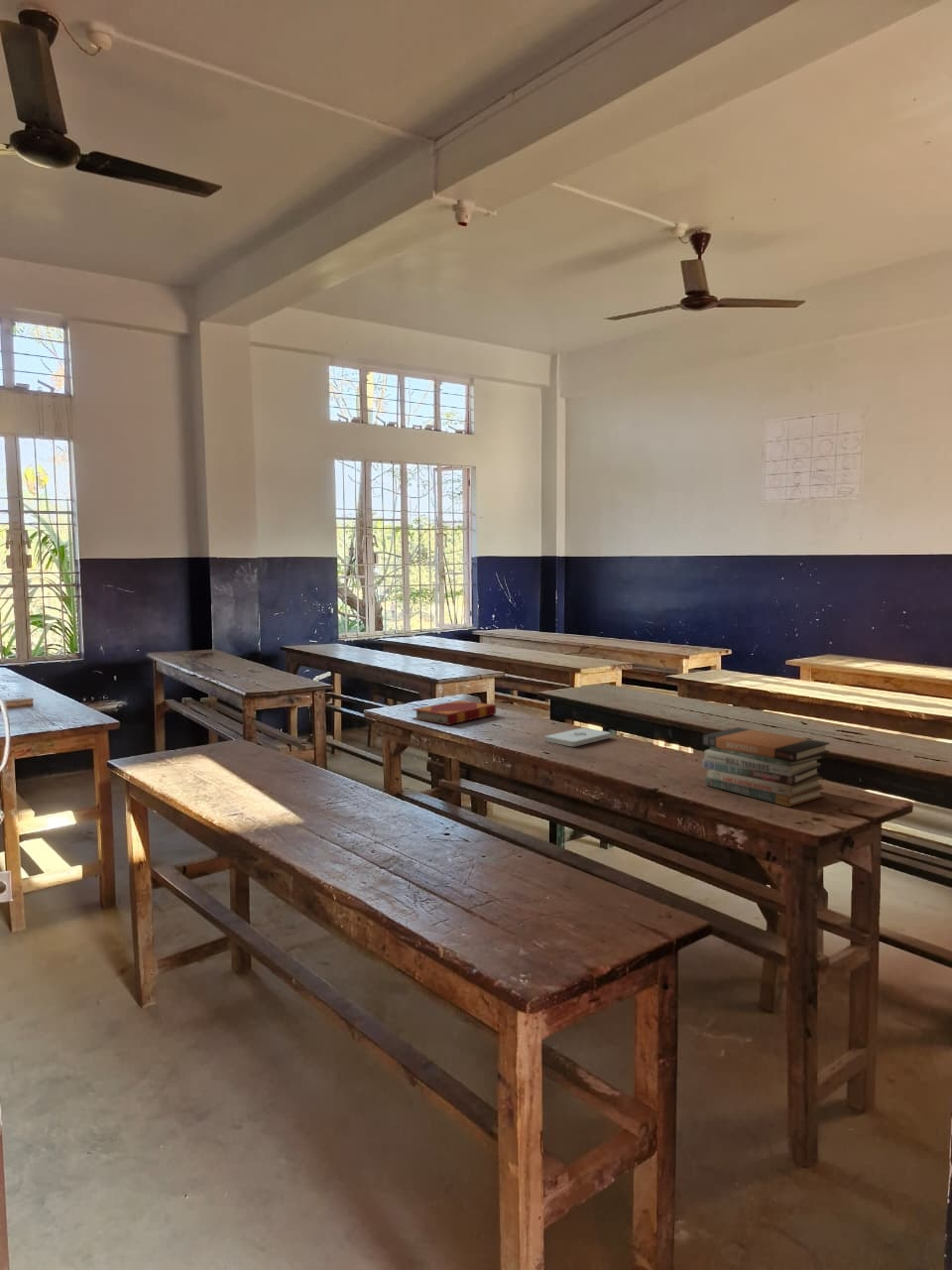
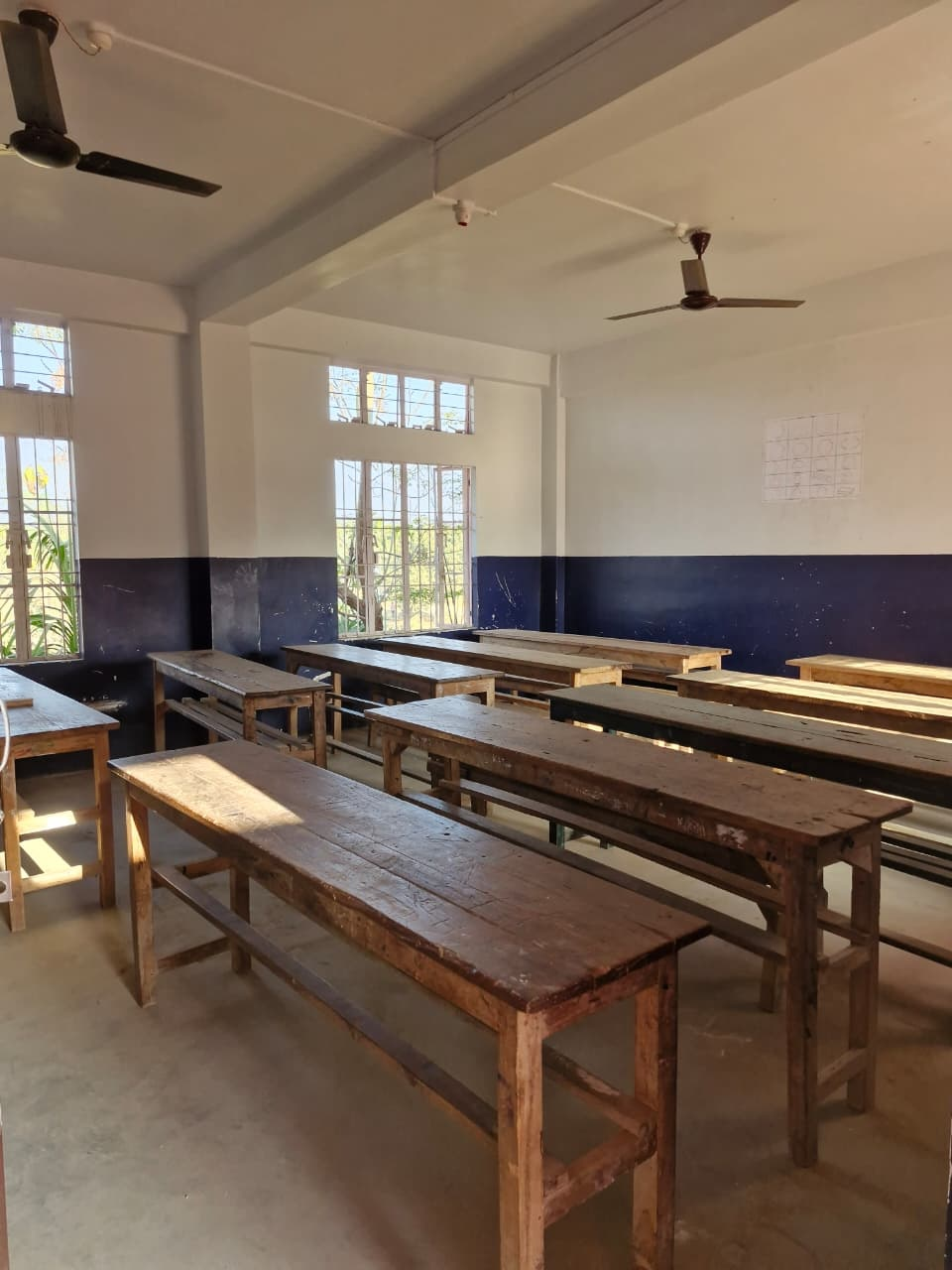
- book stack (763, 764)
- notepad (578, 736)
- hardback book (454, 711)
